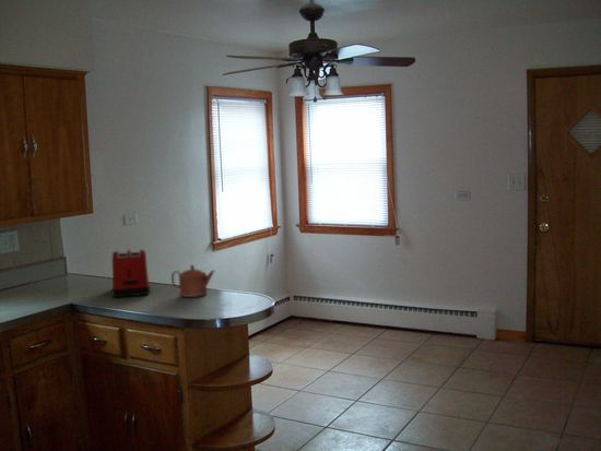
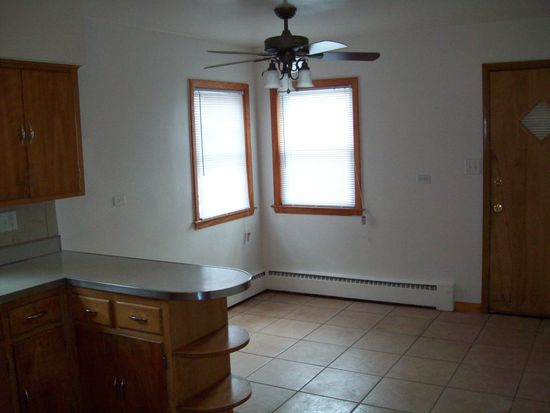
- toaster (130, 271)
- teapot (192, 280)
